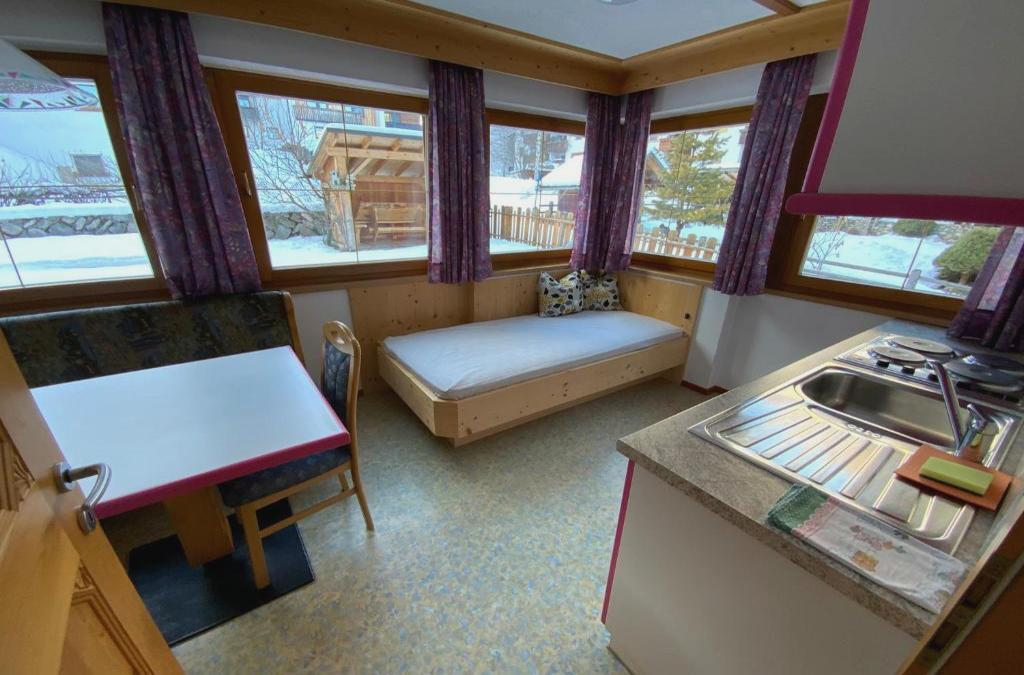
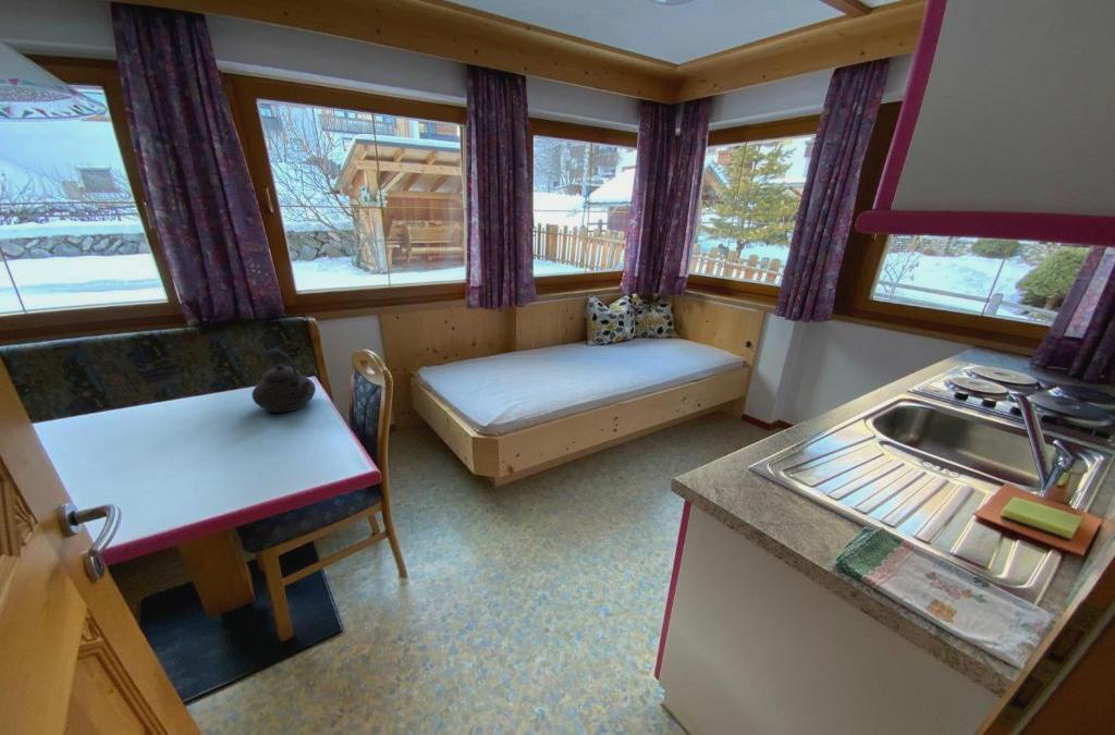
+ teapot (285, 379)
